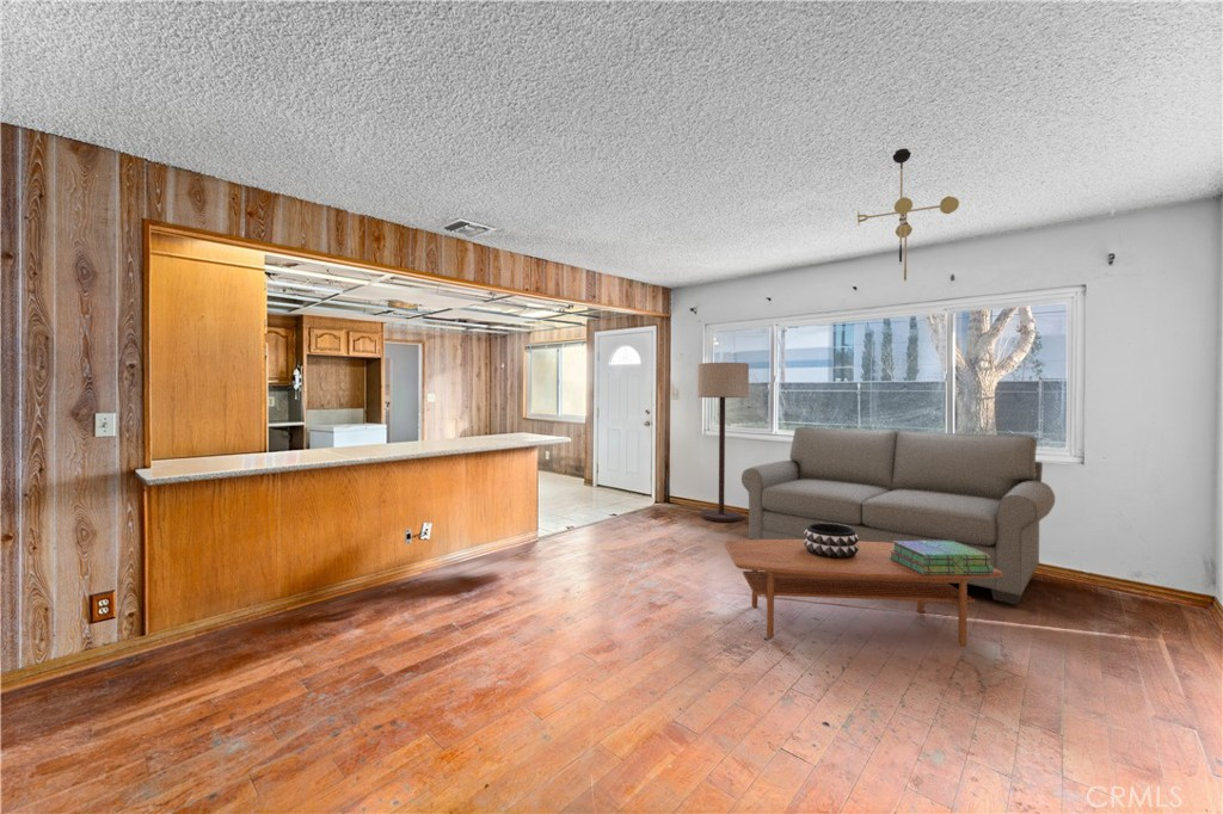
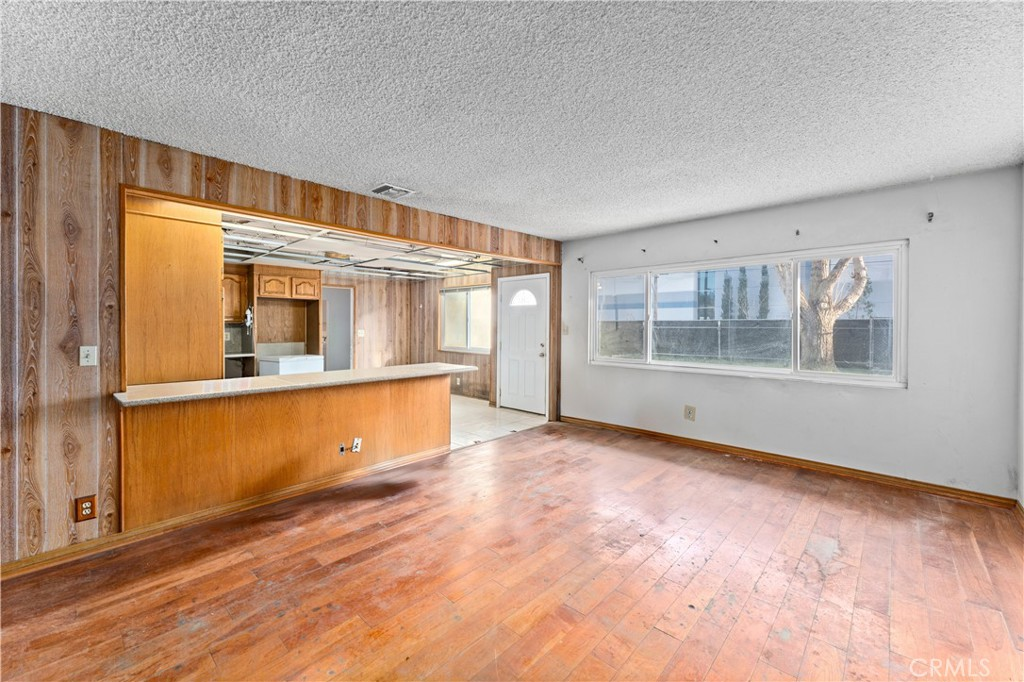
- stack of books (939, 556)
- ceiling light fixture (905, 216)
- sofa (883, 494)
- decorative bowl (830, 539)
- coffee table (849, 590)
- floor lamp (721, 440)
